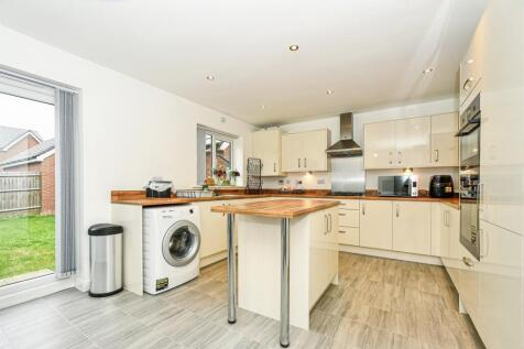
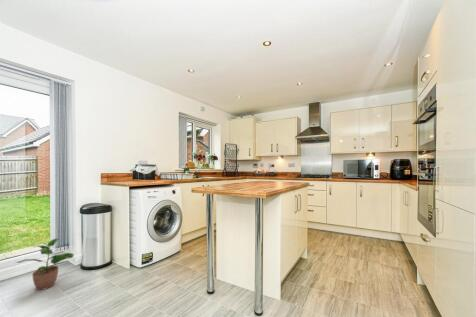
+ potted plant (46, 263)
